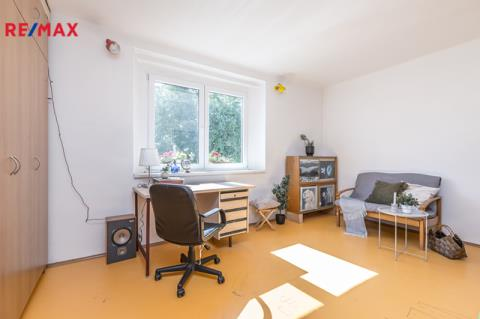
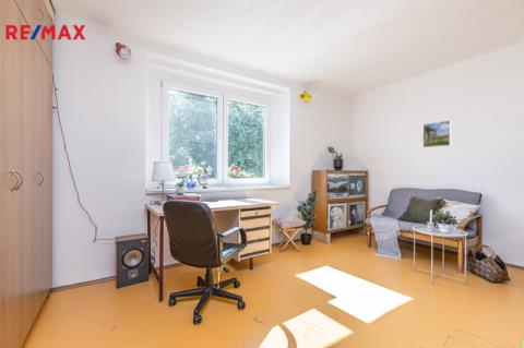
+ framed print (436, 134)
